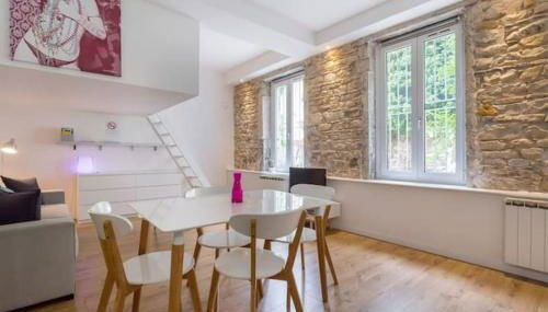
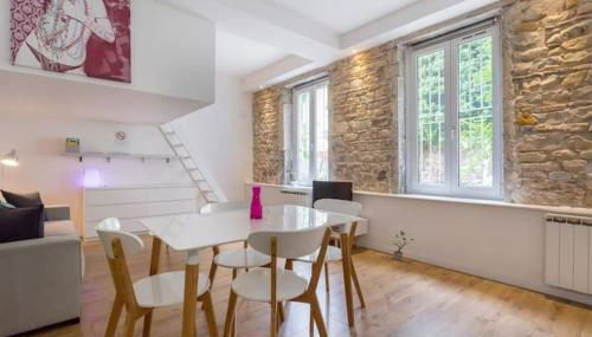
+ potted plant (399, 246)
